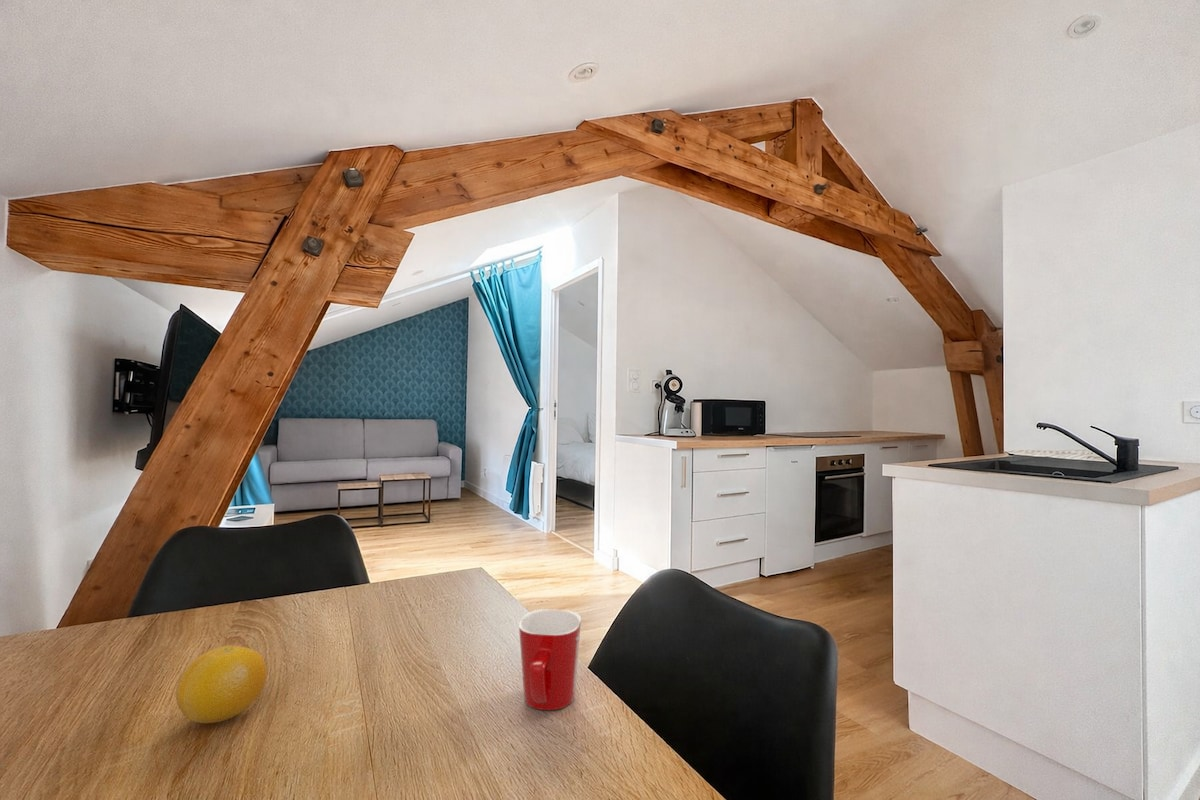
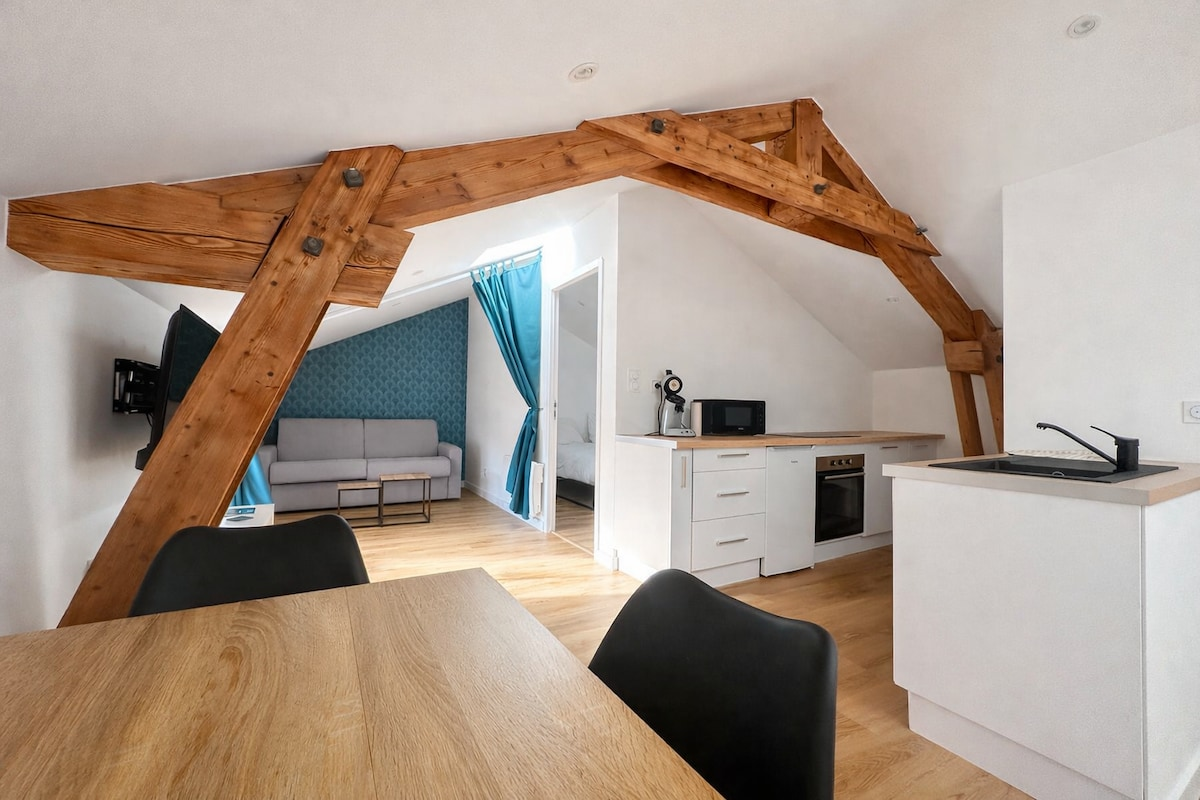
- mug (546, 666)
- fruit (223, 682)
